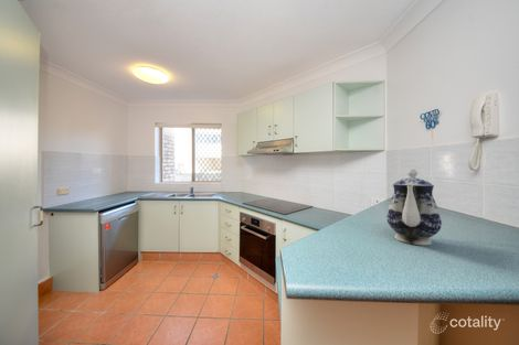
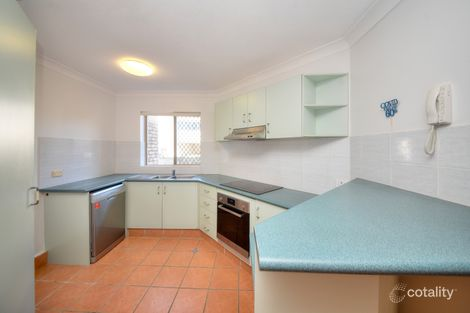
- teapot (412, 204)
